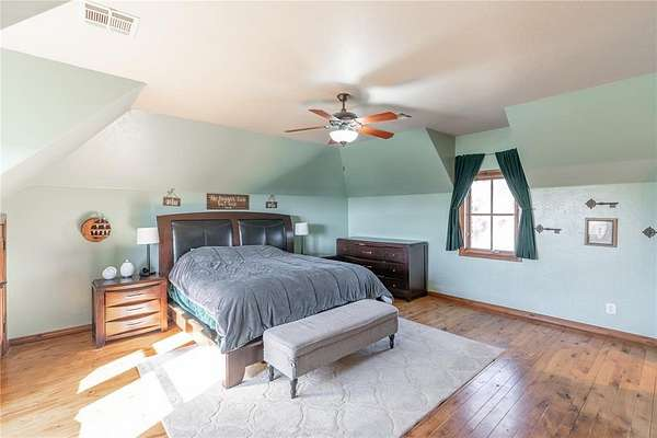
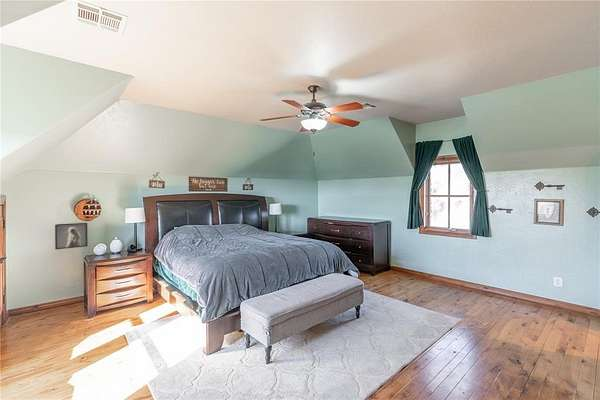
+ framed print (71, 235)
